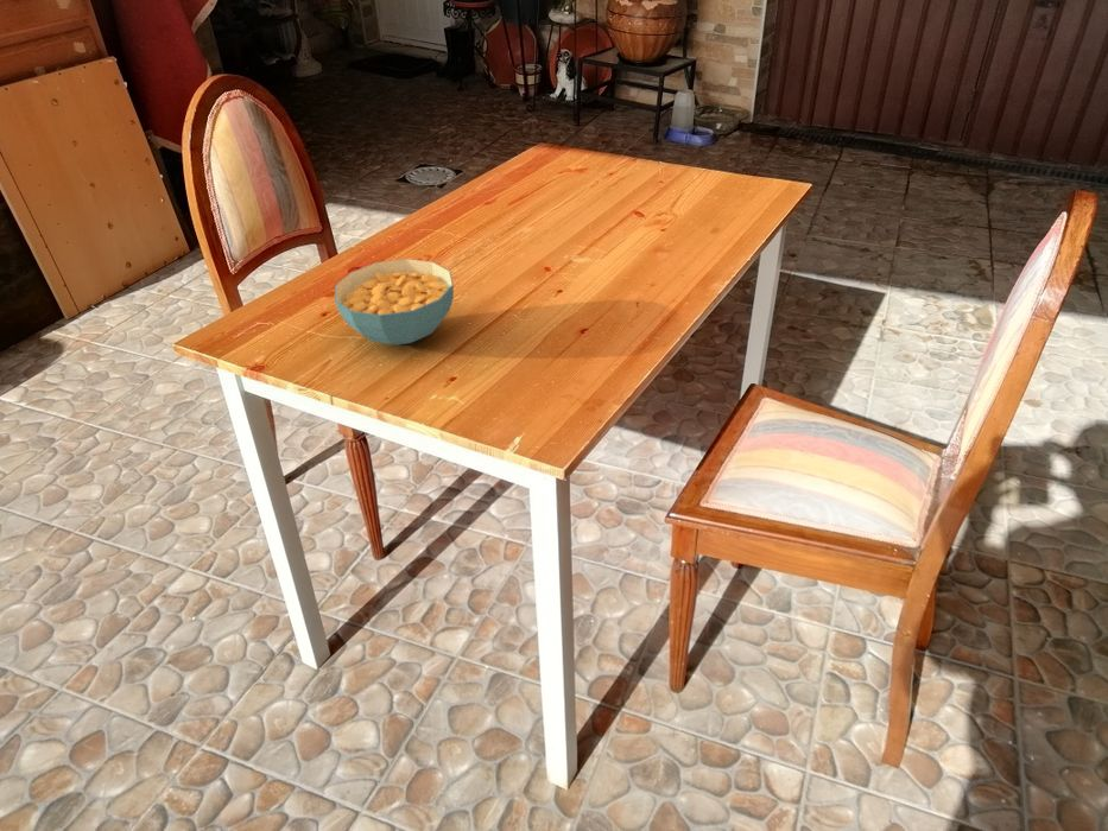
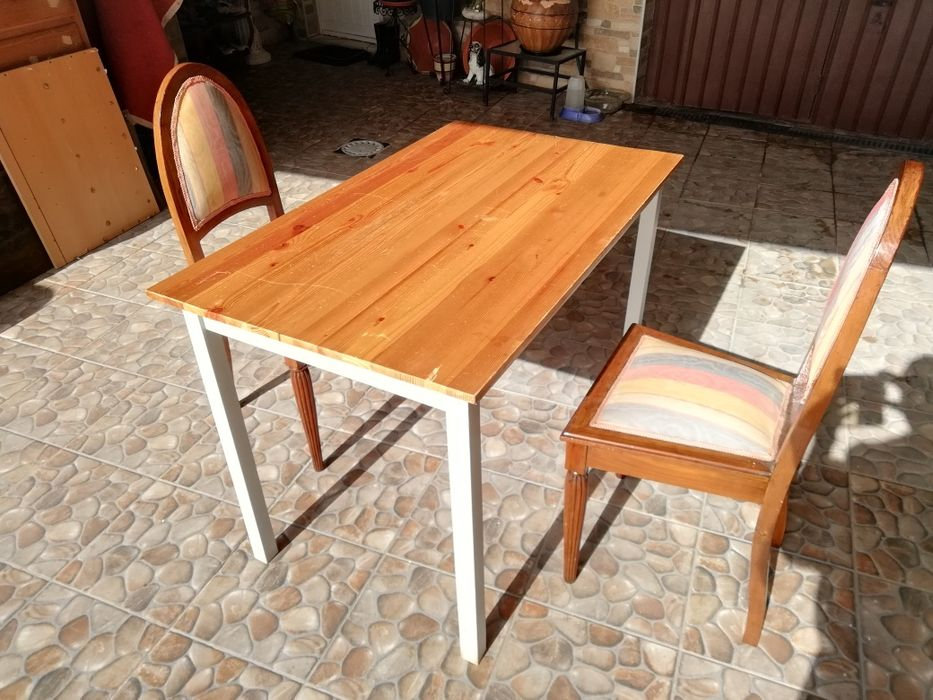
- cereal bowl (398, 311)
